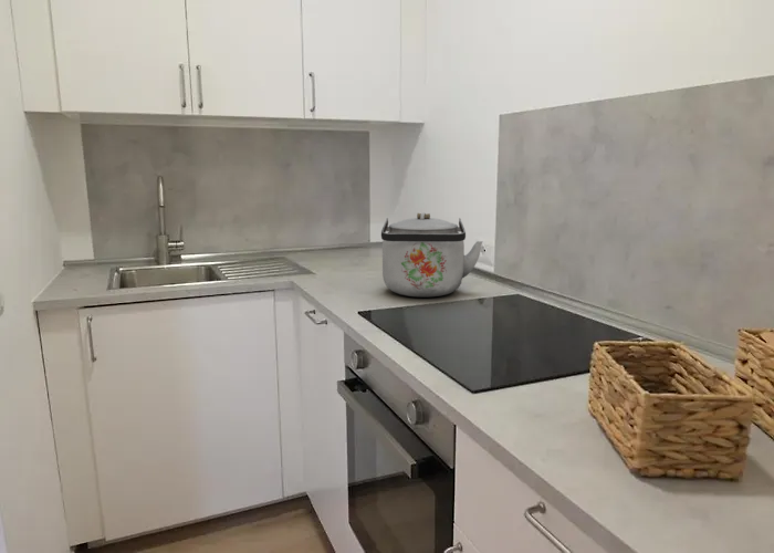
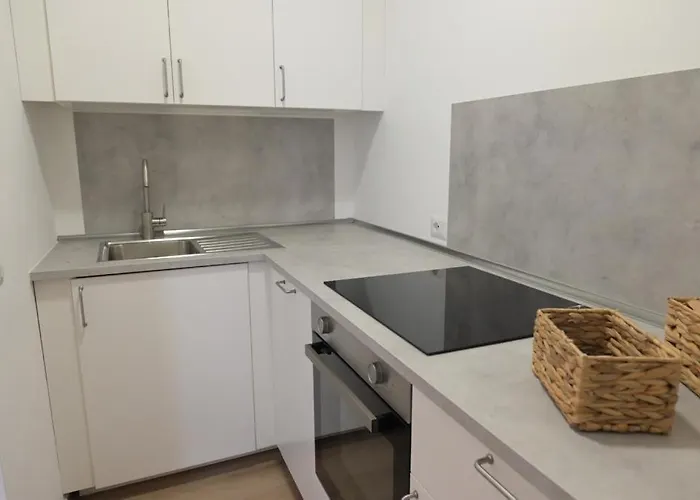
- kettle (431, 252)
